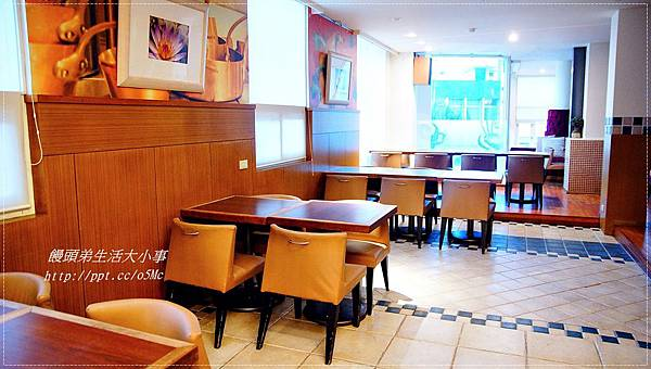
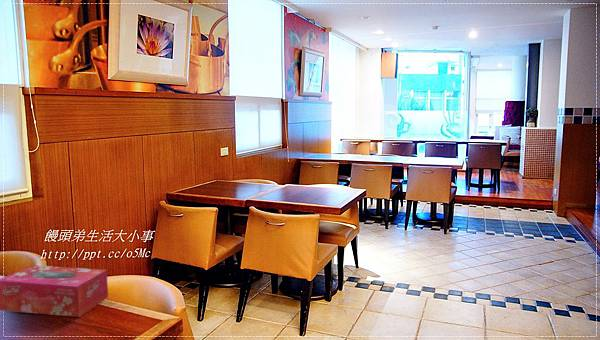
+ tissue box (54, 289)
